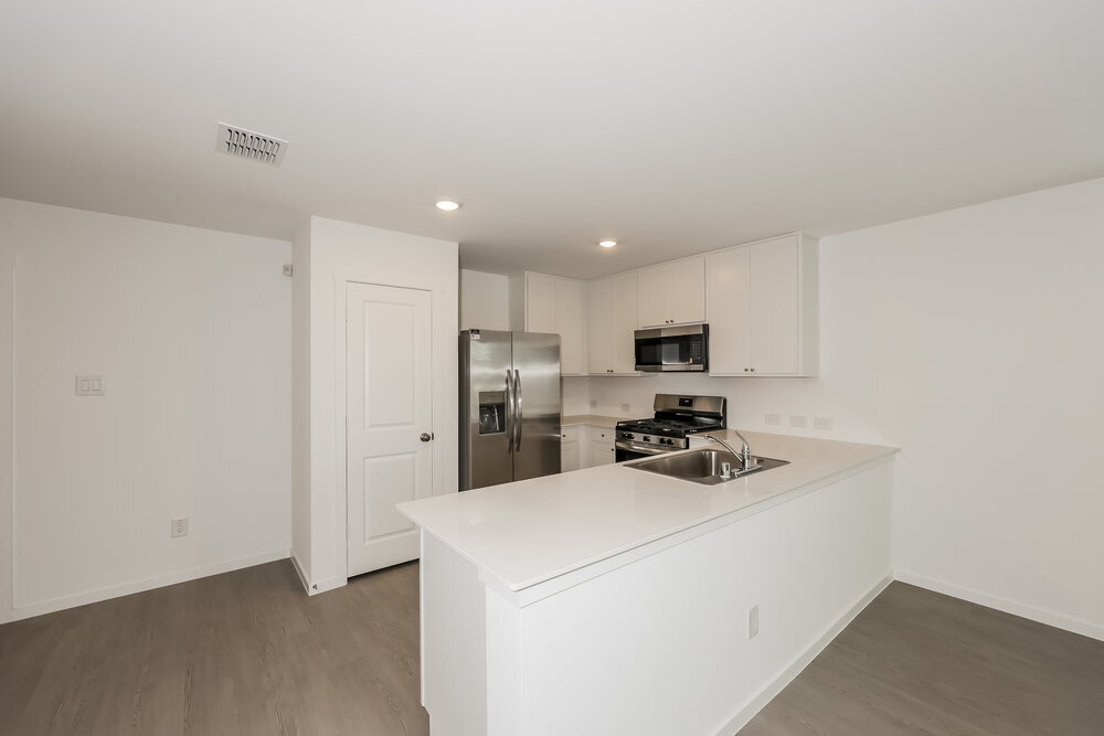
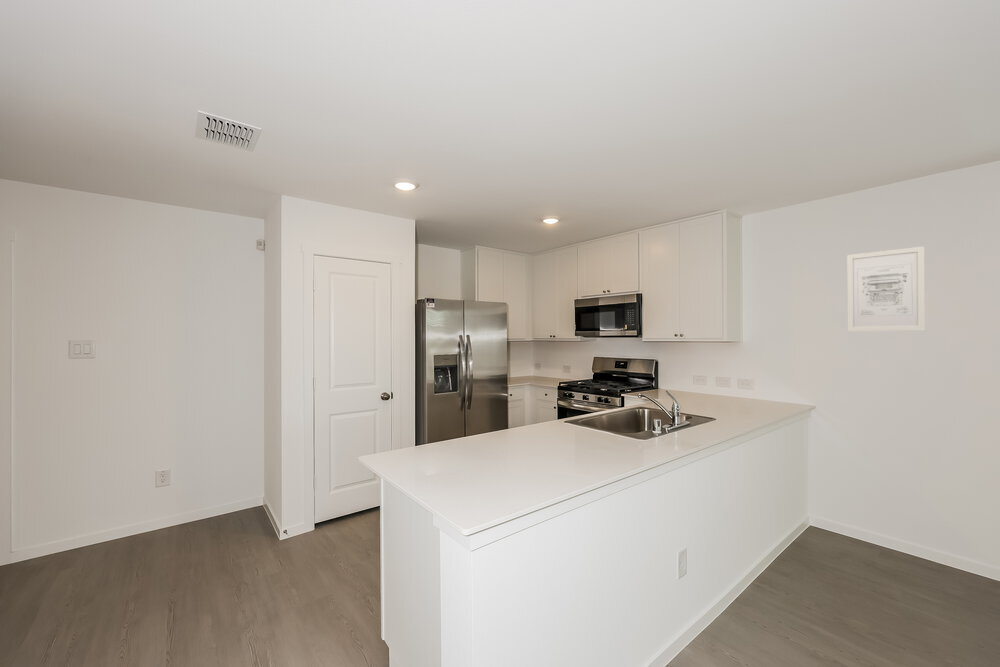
+ wall art (884, 291)
